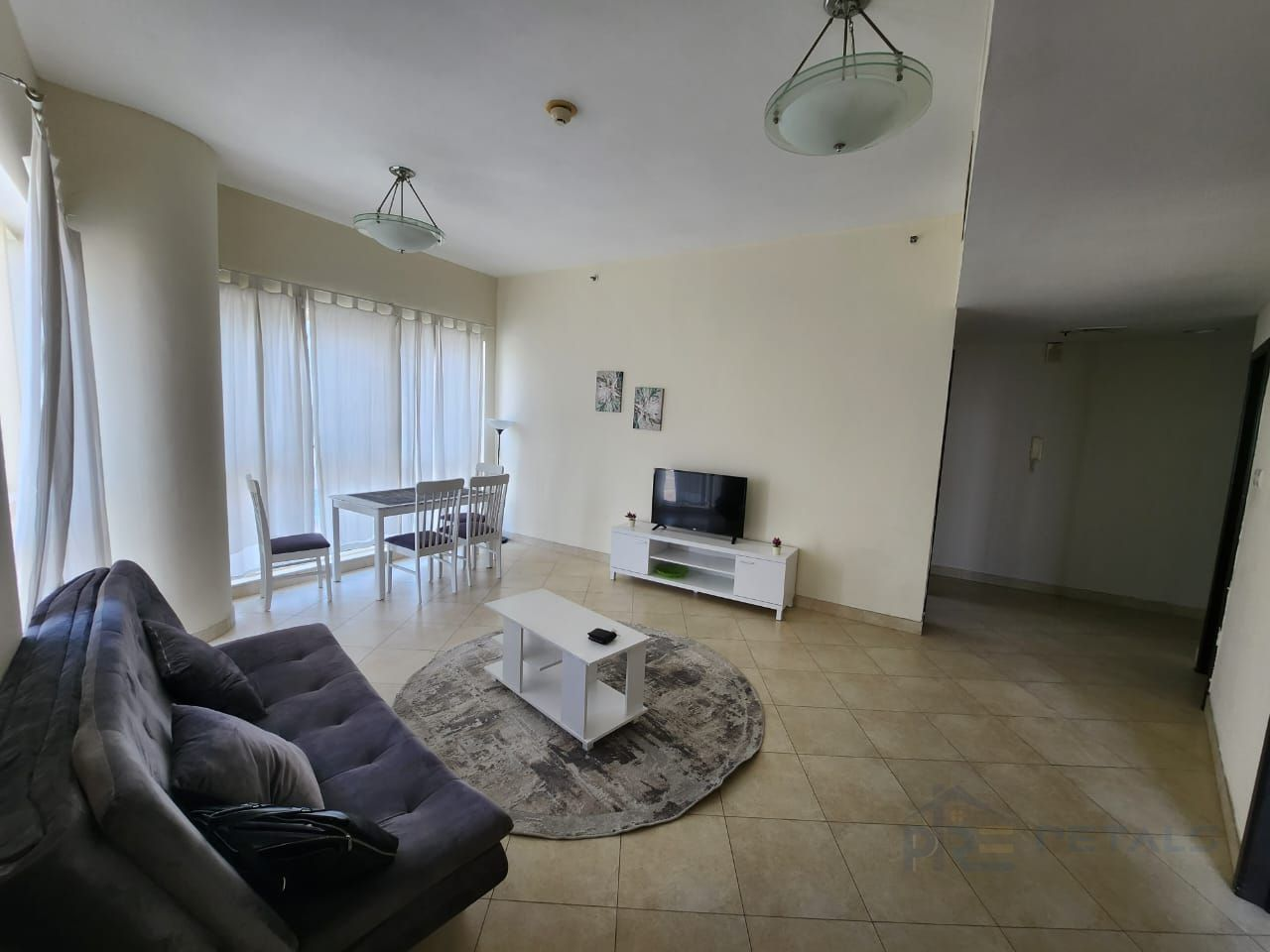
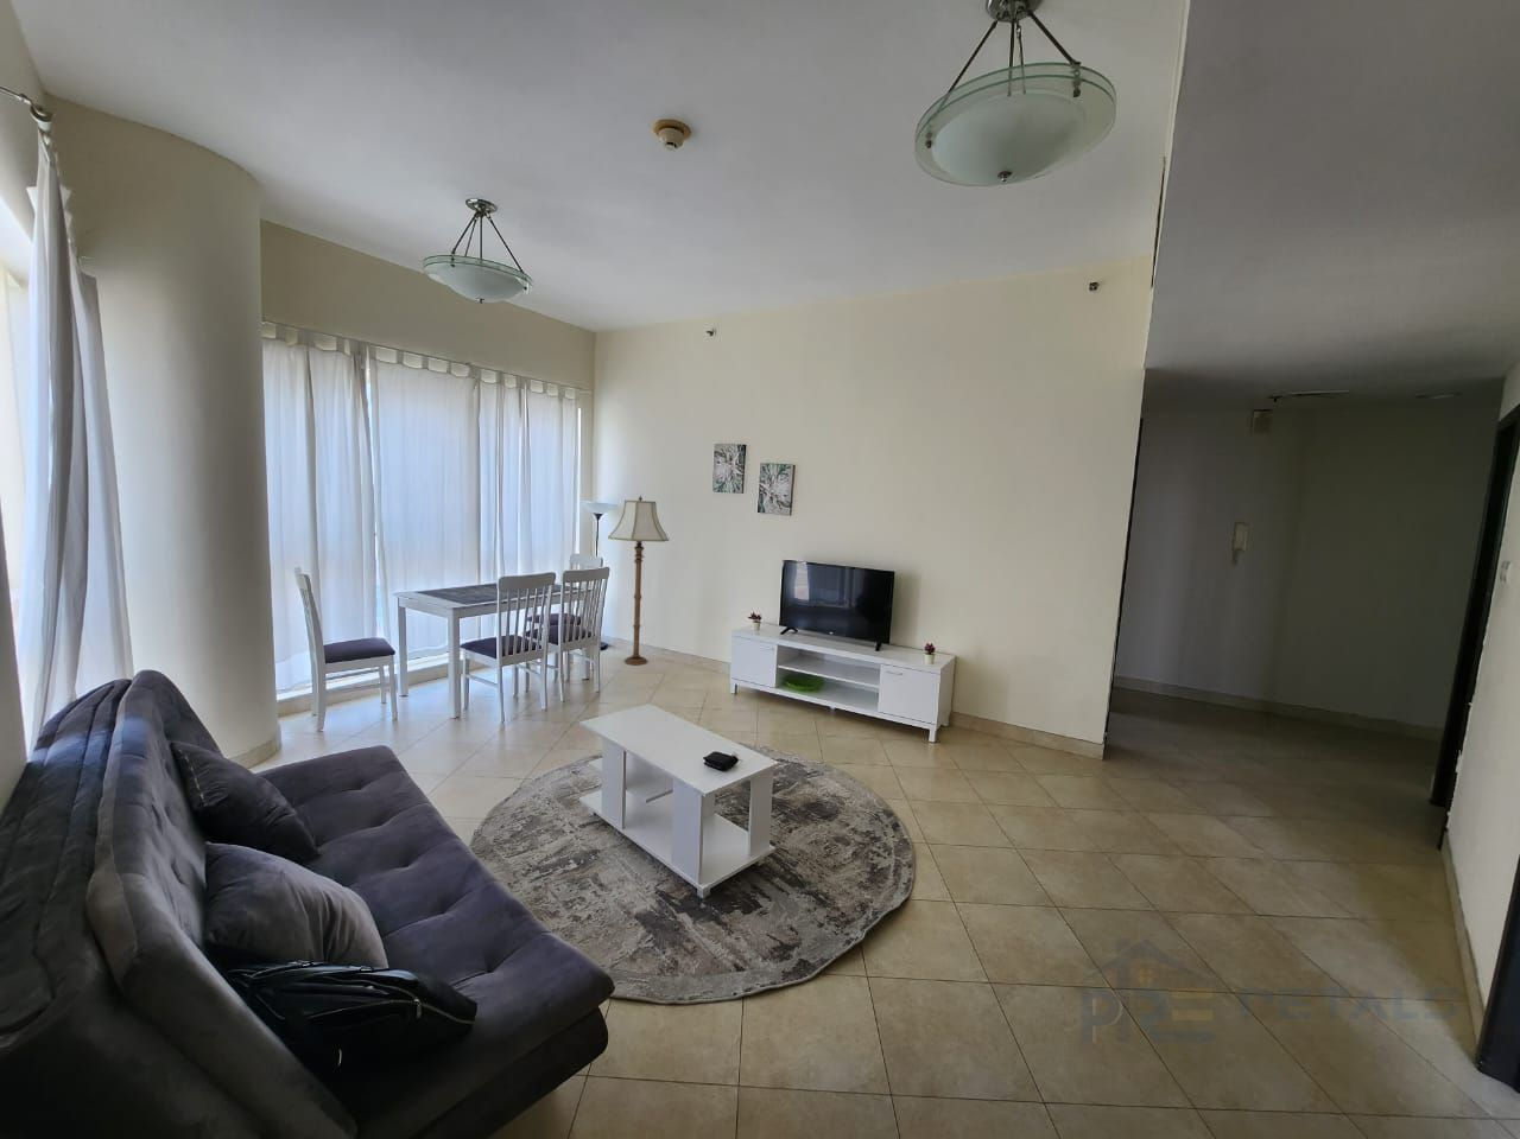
+ floor lamp (638, 579)
